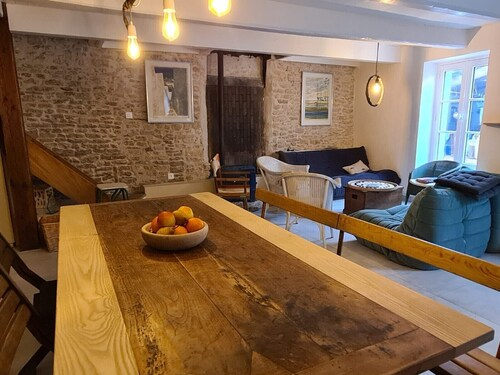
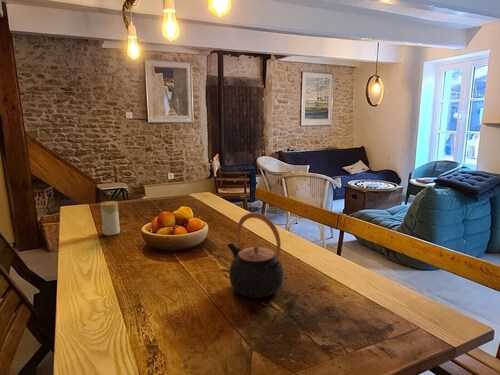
+ candle (110, 217)
+ teapot (252, 249)
